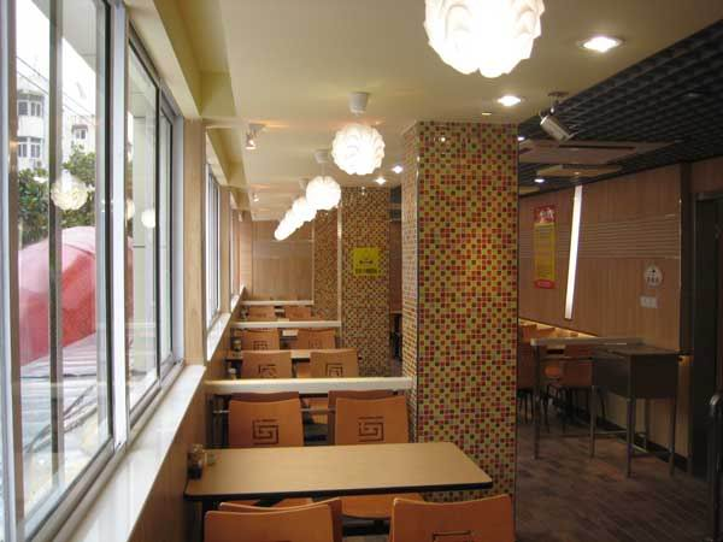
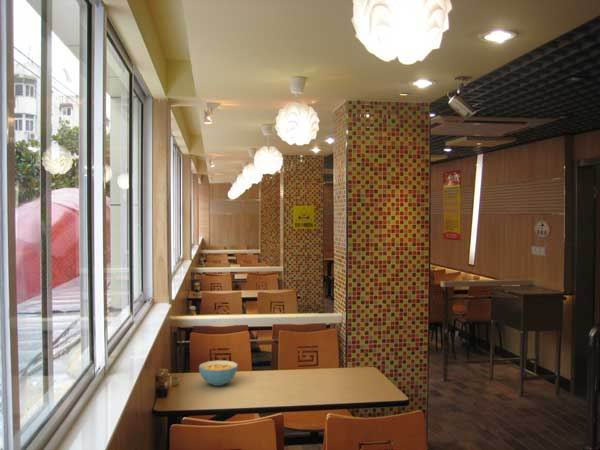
+ cereal bowl (218, 374)
